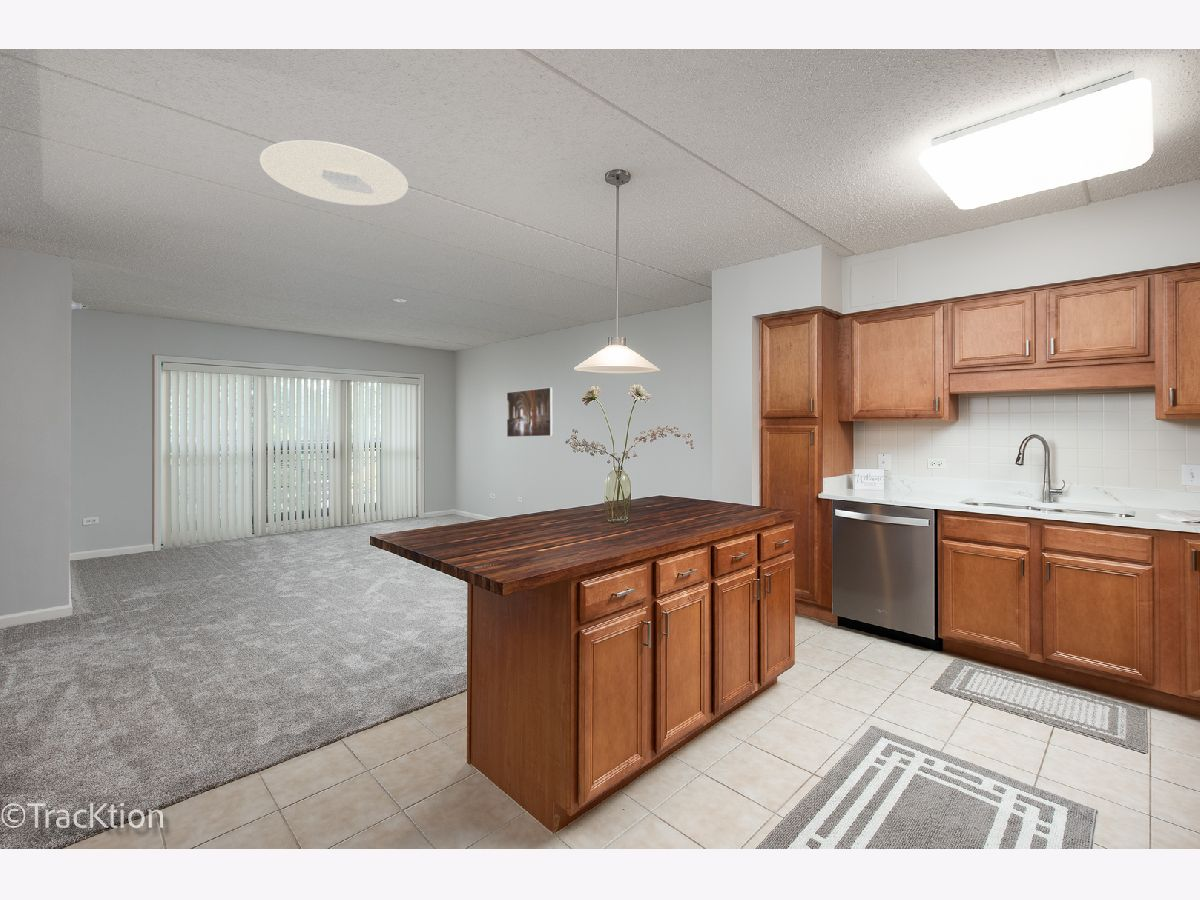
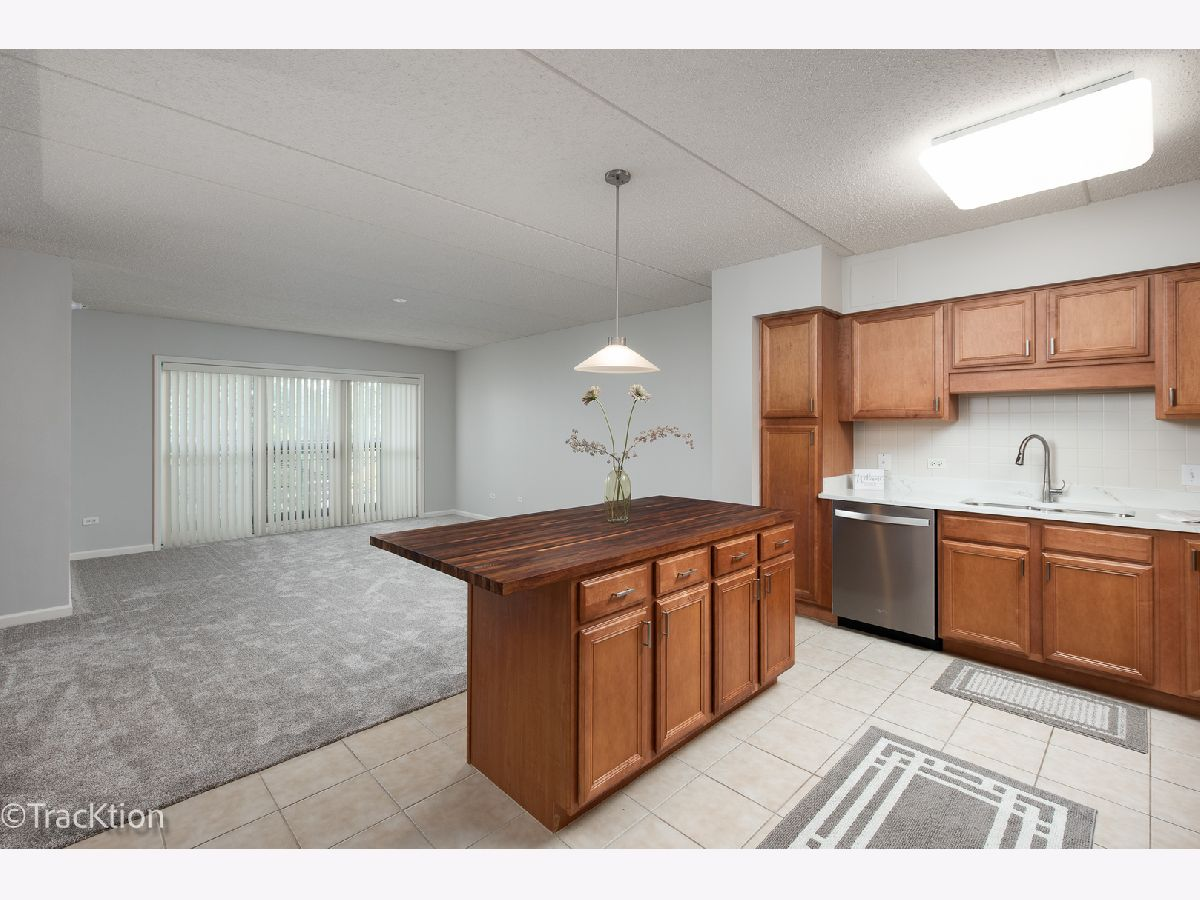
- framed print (528, 413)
- ceiling light (337, 170)
